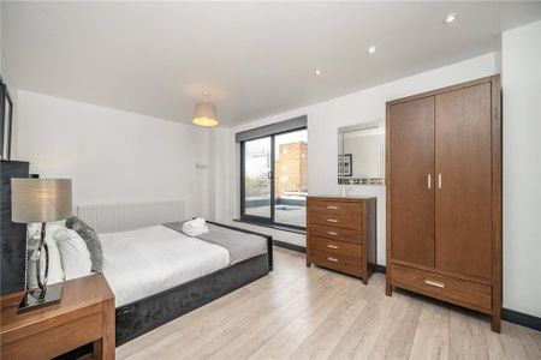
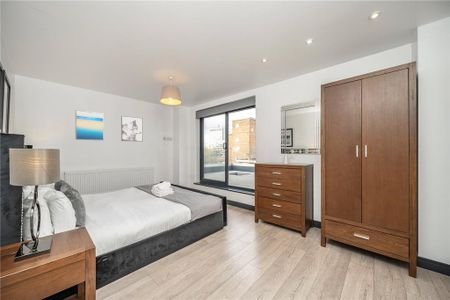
+ wall art (132, 129)
+ wall art (90, 126)
